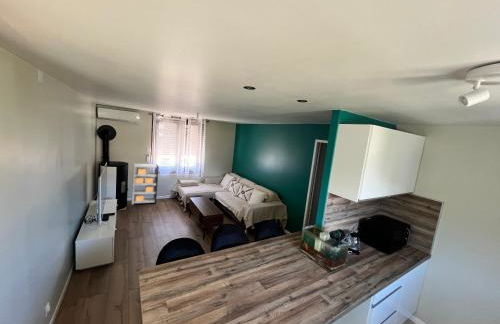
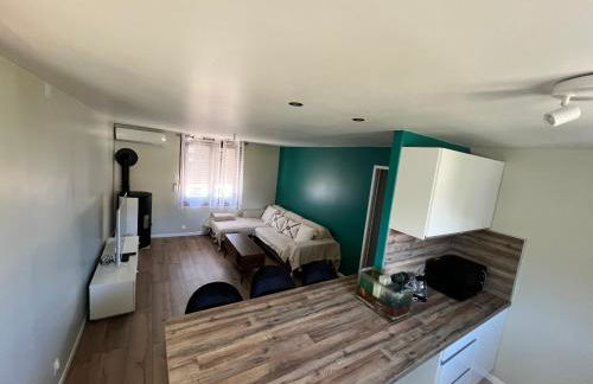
- shelving unit (144, 183)
